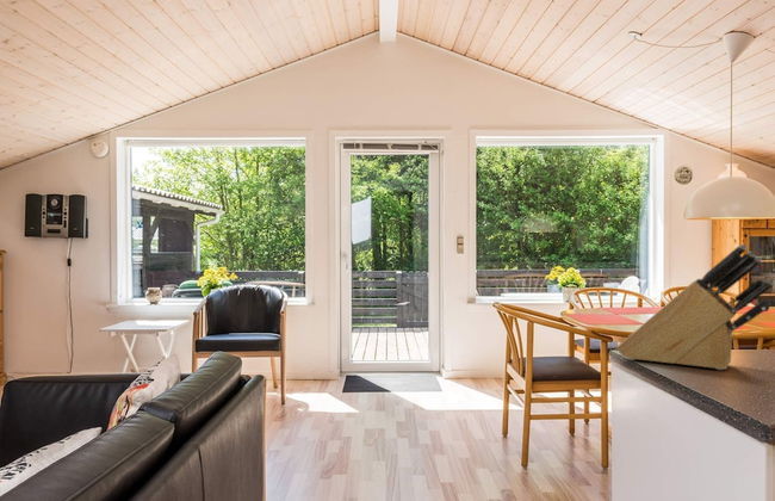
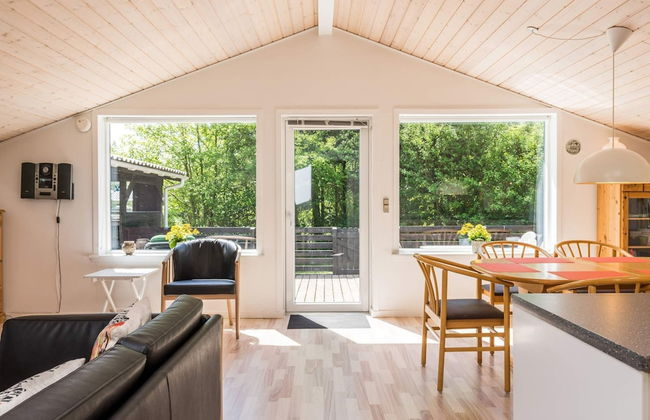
- knife block (692, 303)
